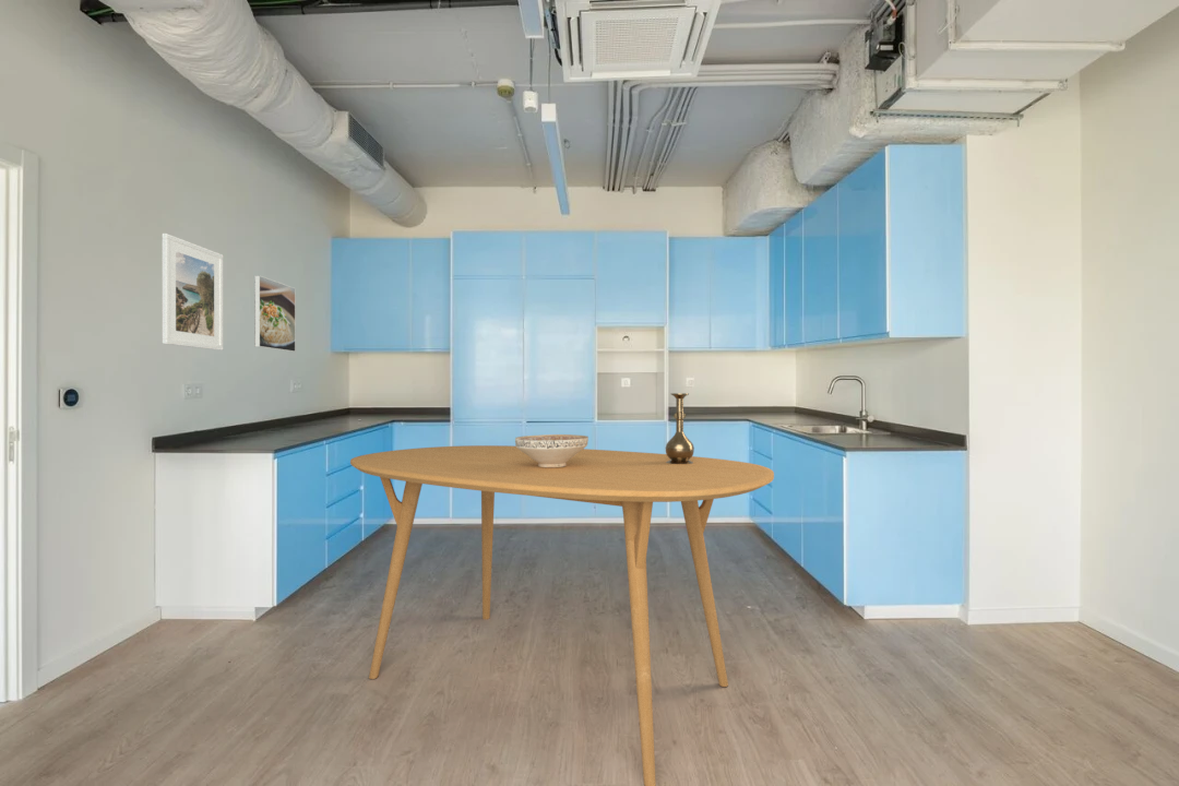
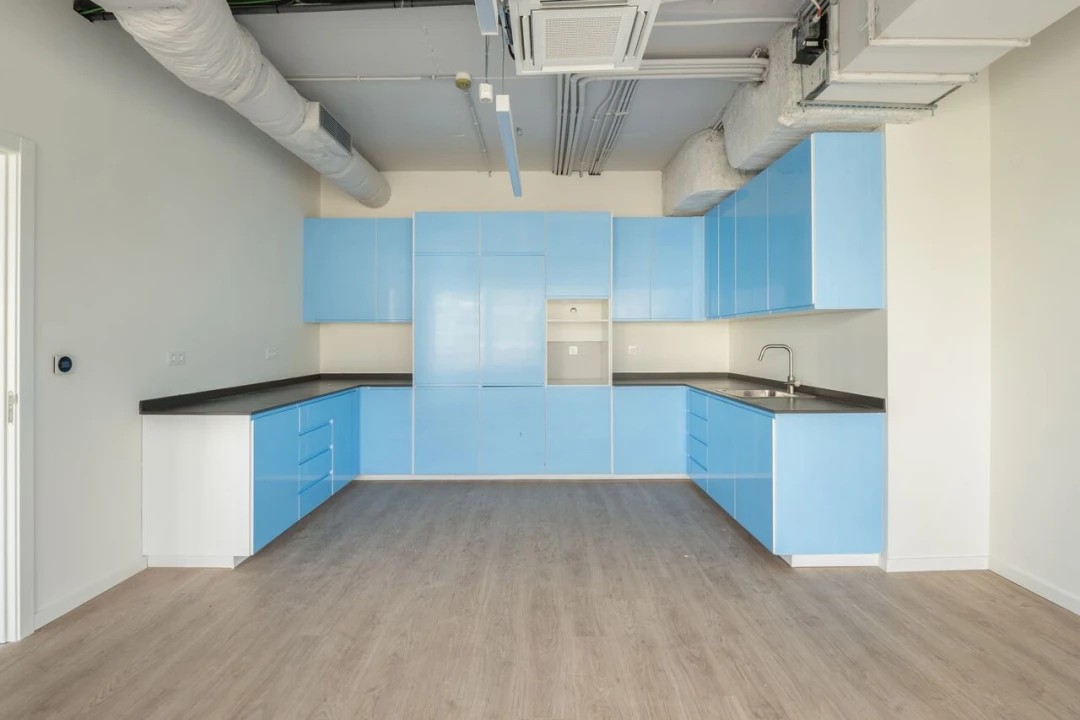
- dining table (491, 563)
- vase (679, 427)
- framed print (194, 296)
- decorative bowl (551, 451)
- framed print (276, 315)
